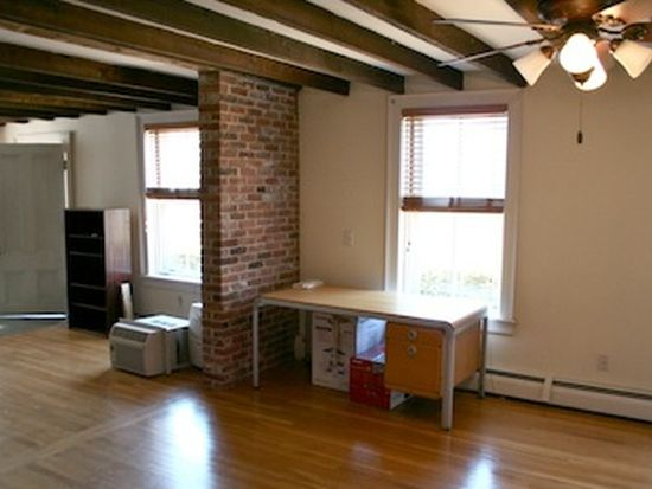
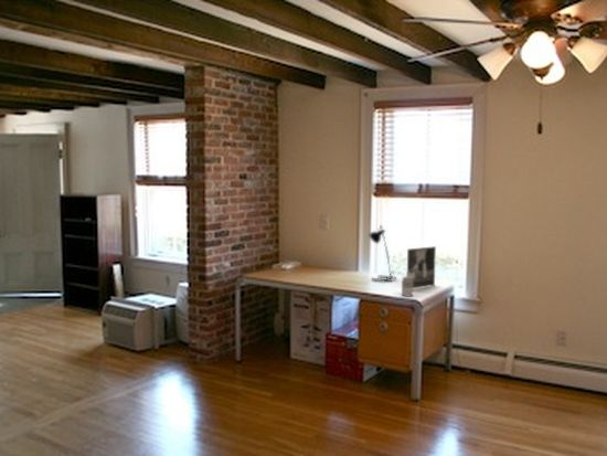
+ desk lamp (386, 253)
+ picture frame (418, 269)
